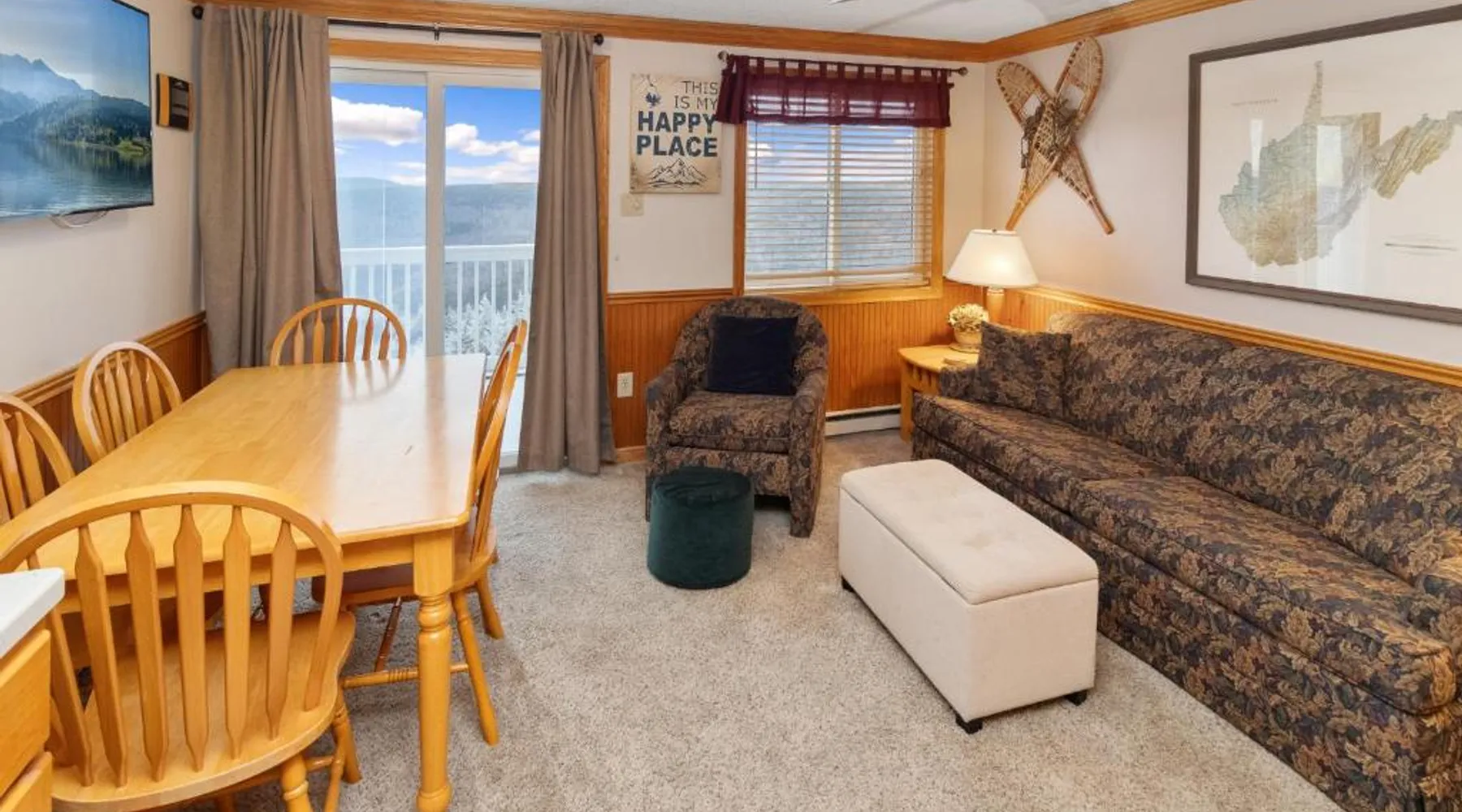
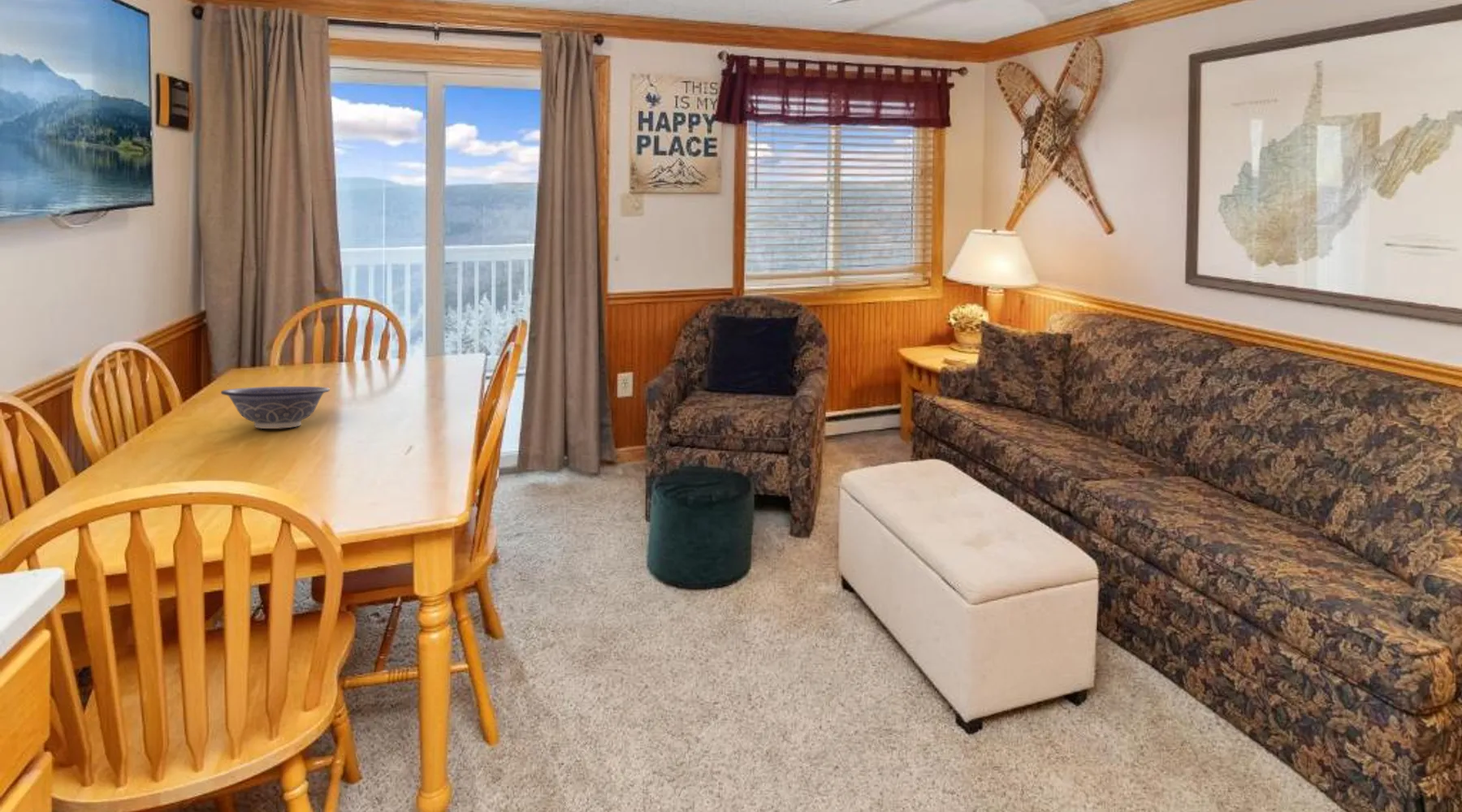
+ decorative bowl (277, 408)
